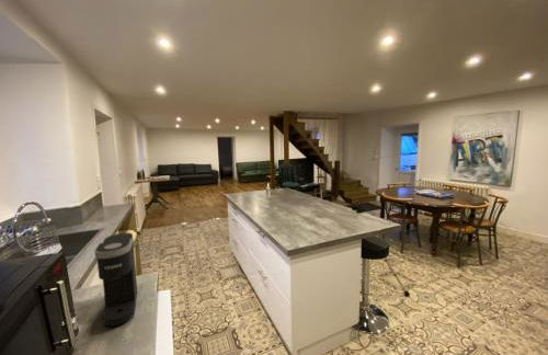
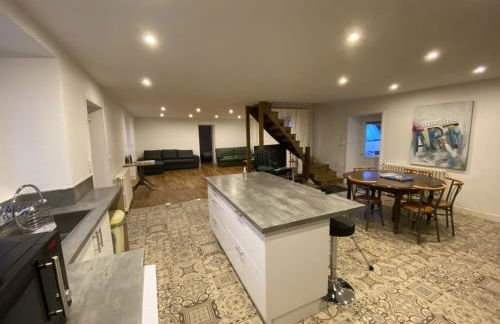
- coffee maker (118, 273)
